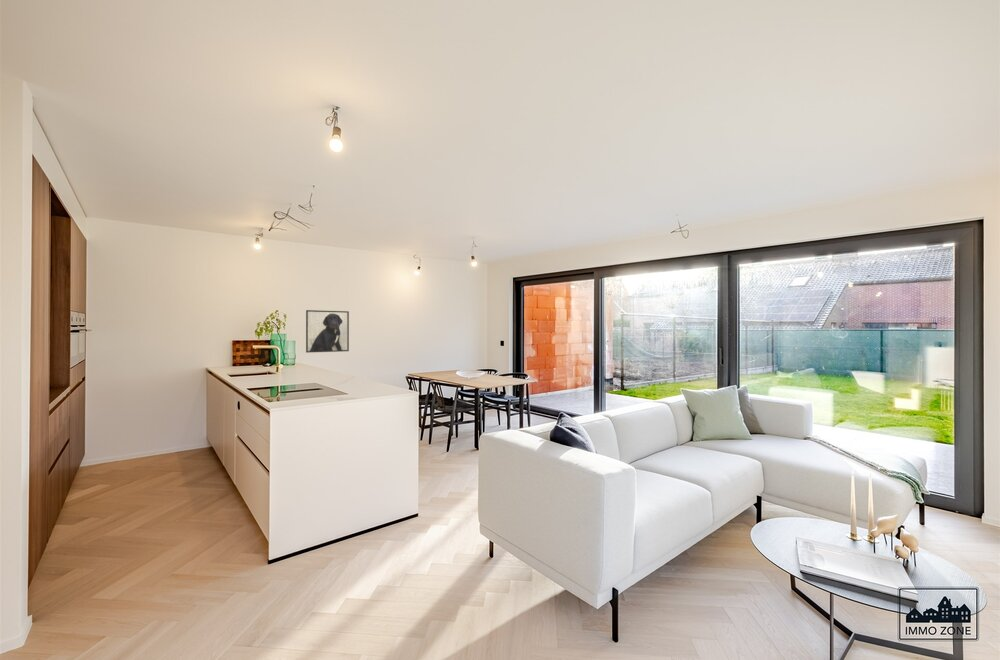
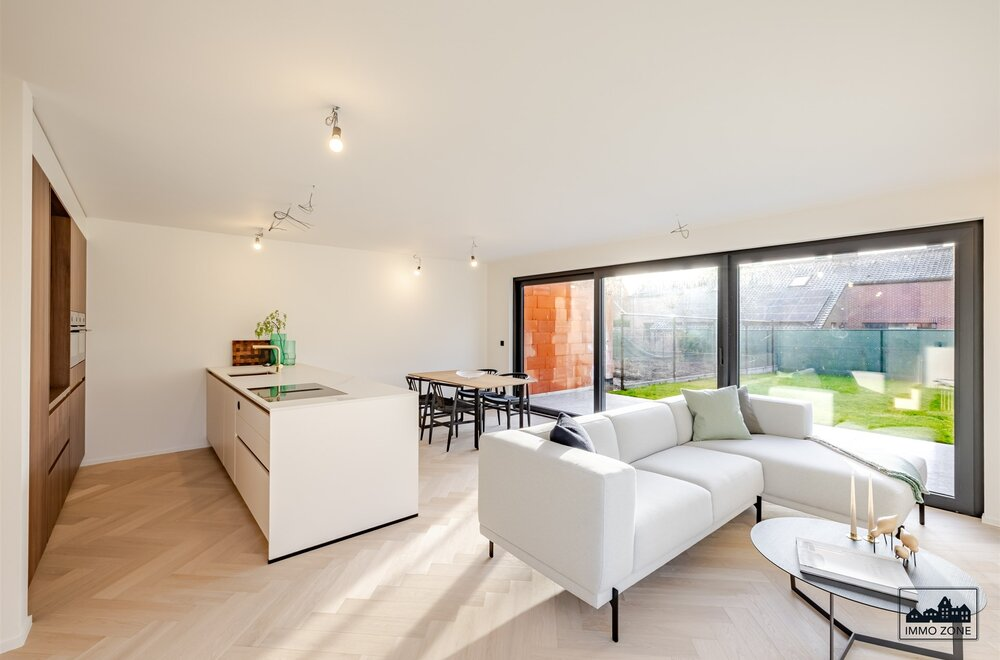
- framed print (328, 331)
